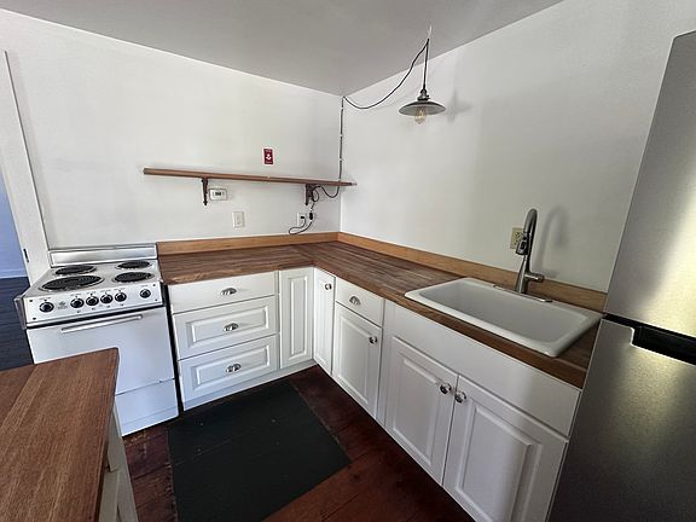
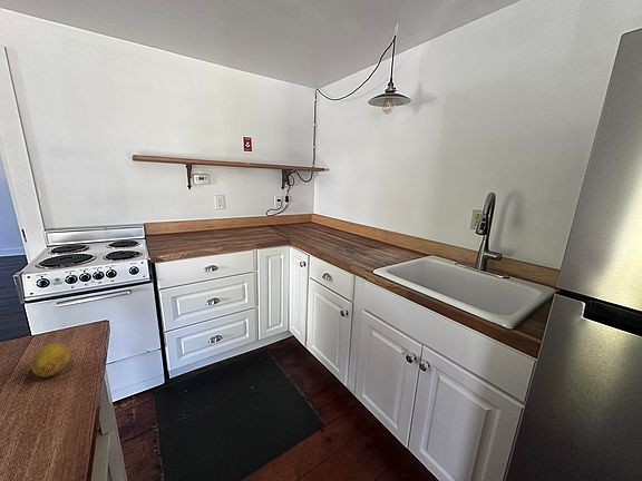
+ fruit (50, 359)
